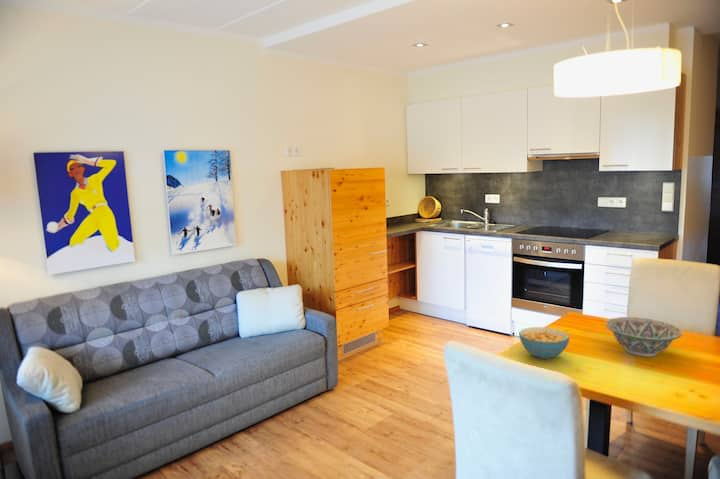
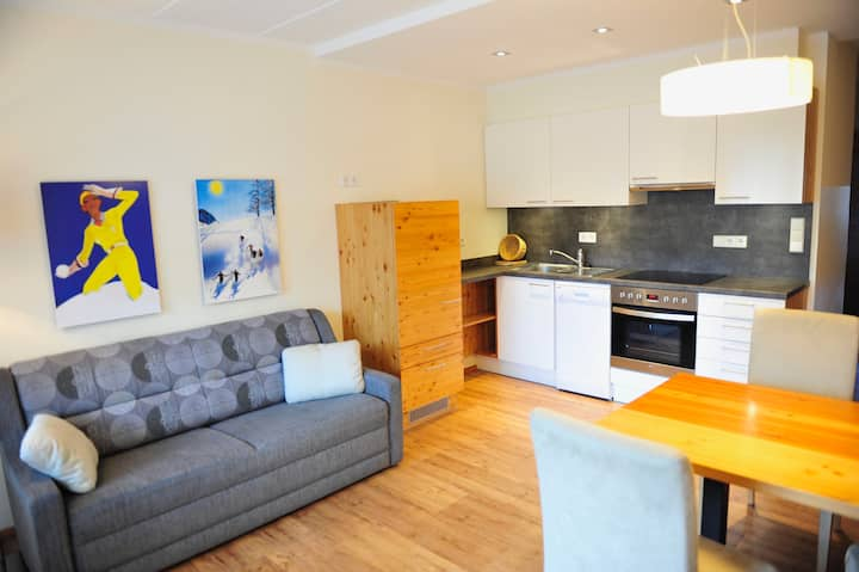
- cereal bowl (543, 345)
- decorative bowl (642, 339)
